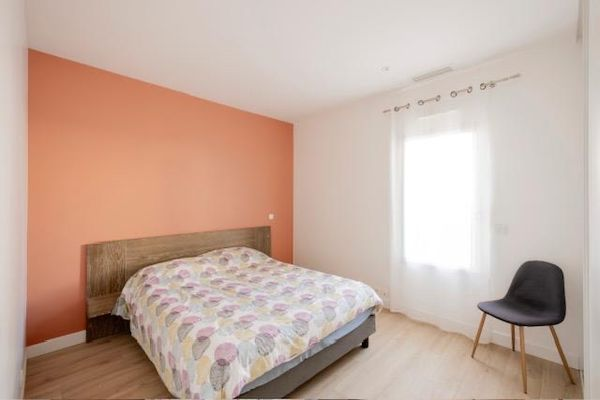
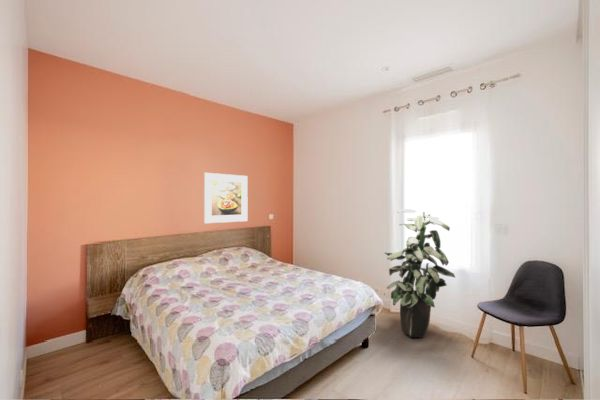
+ indoor plant (415, 270)
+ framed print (226, 198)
